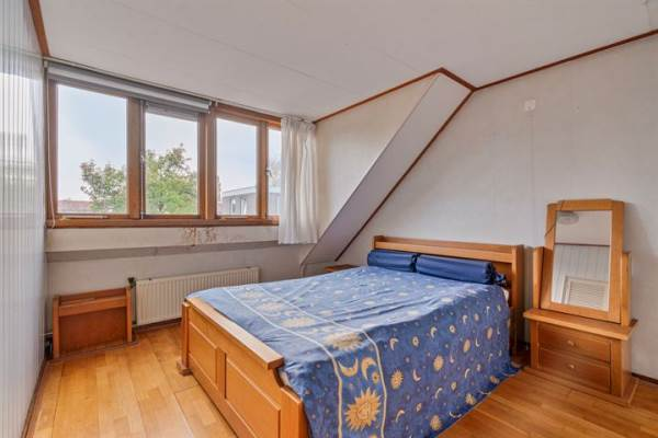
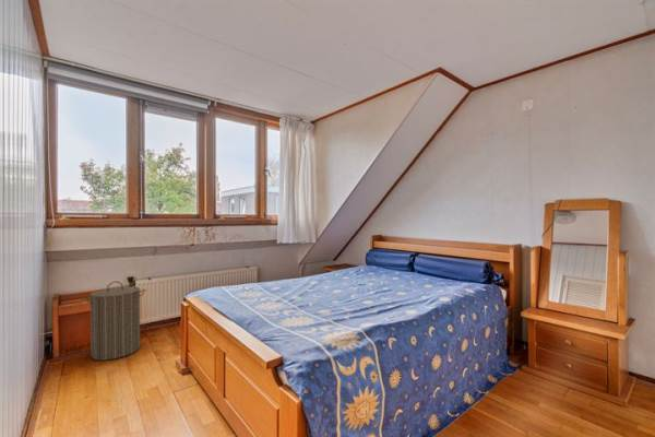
+ laundry hamper (116, 316)
